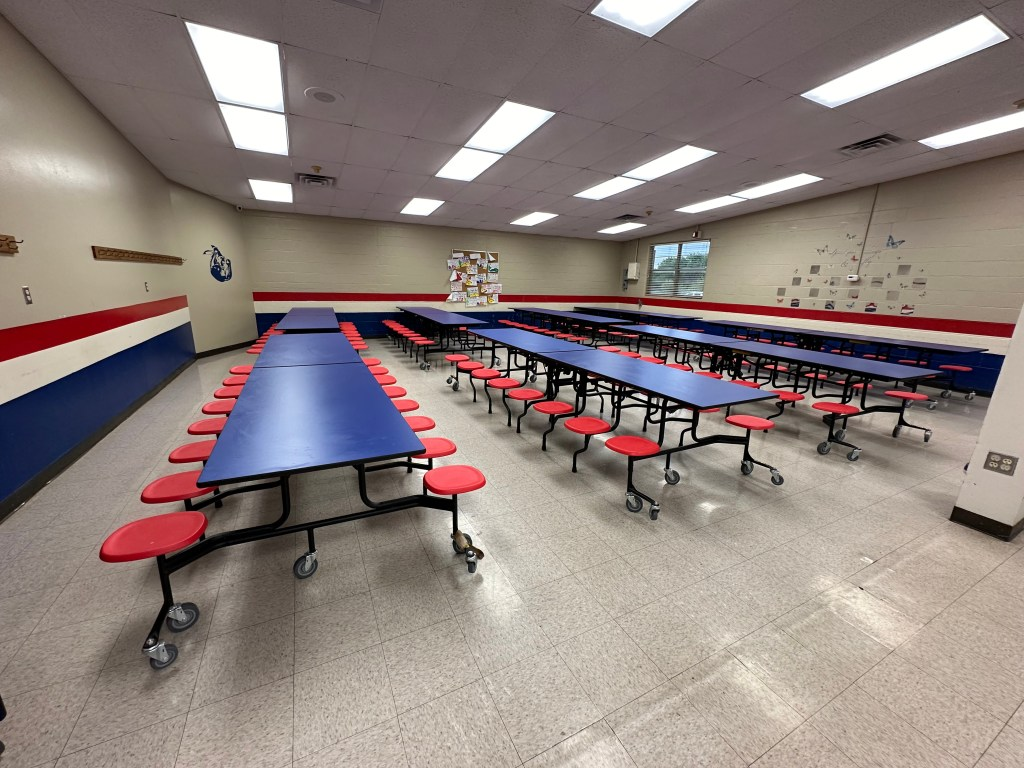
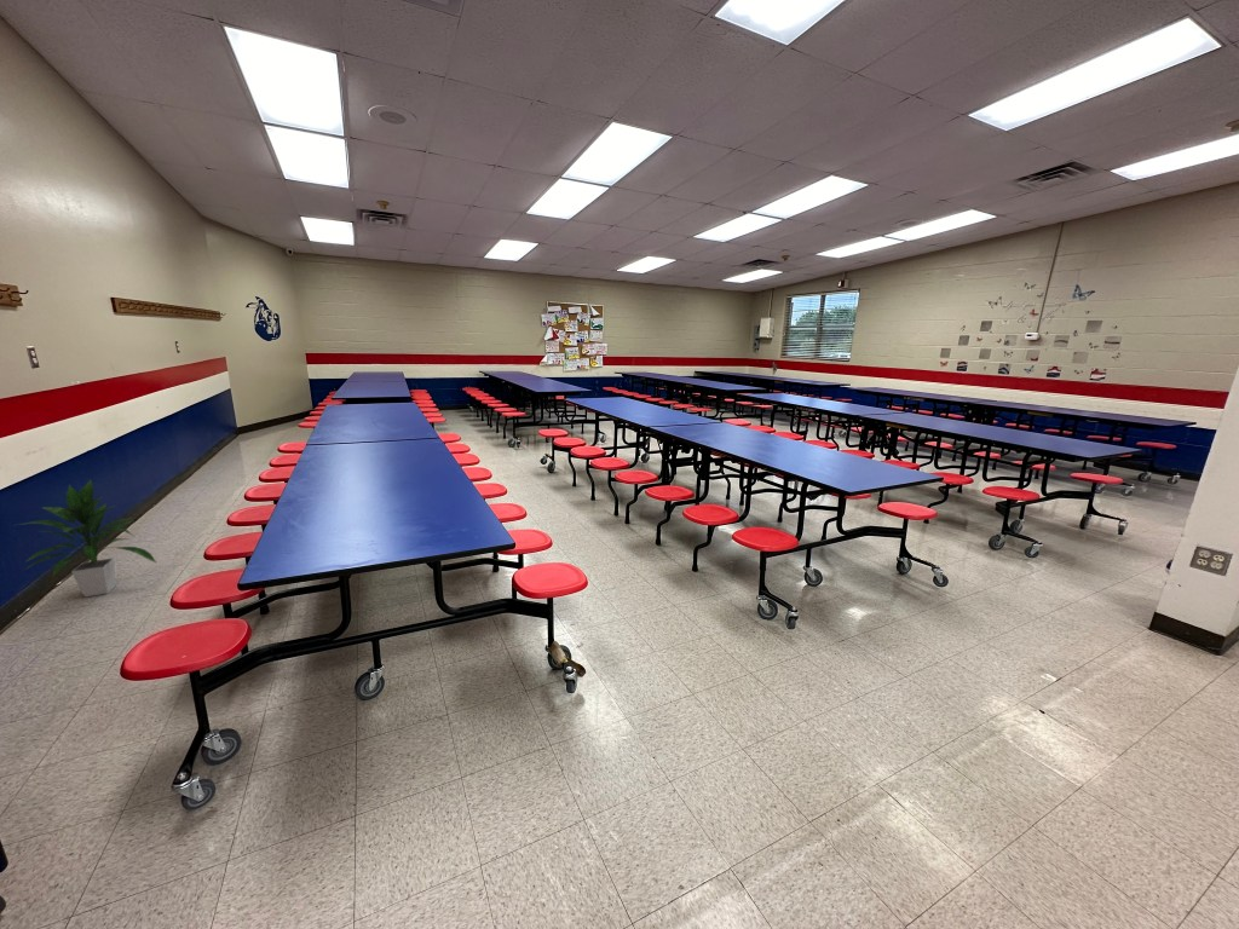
+ indoor plant (90, 539)
